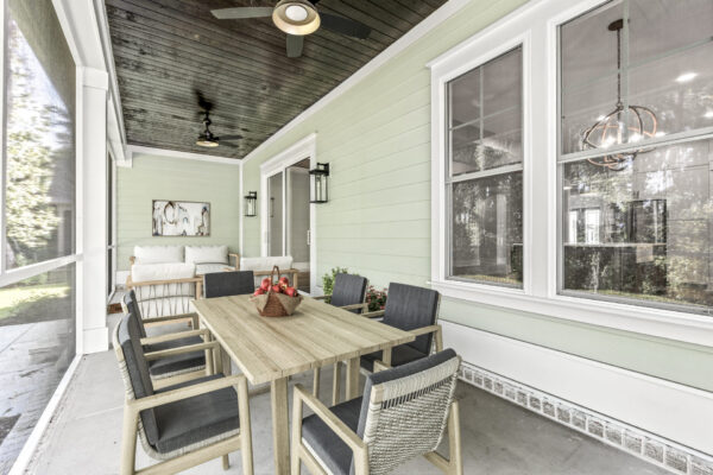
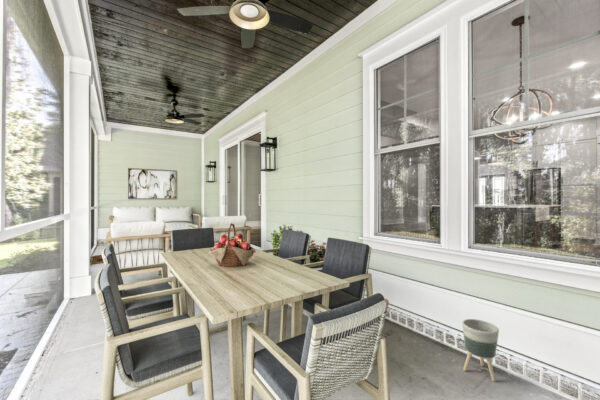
+ planter (480, 348)
